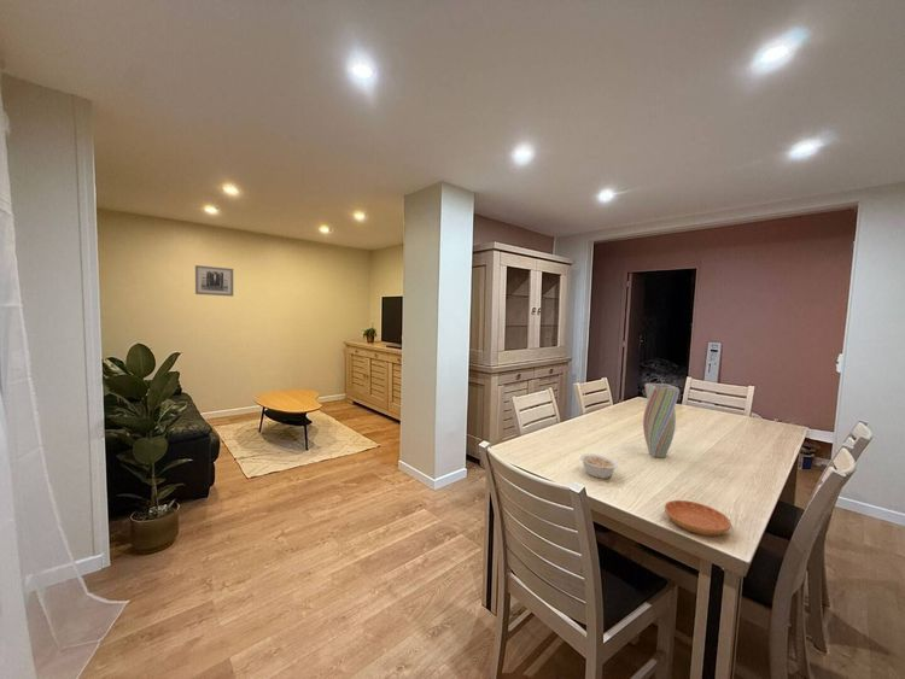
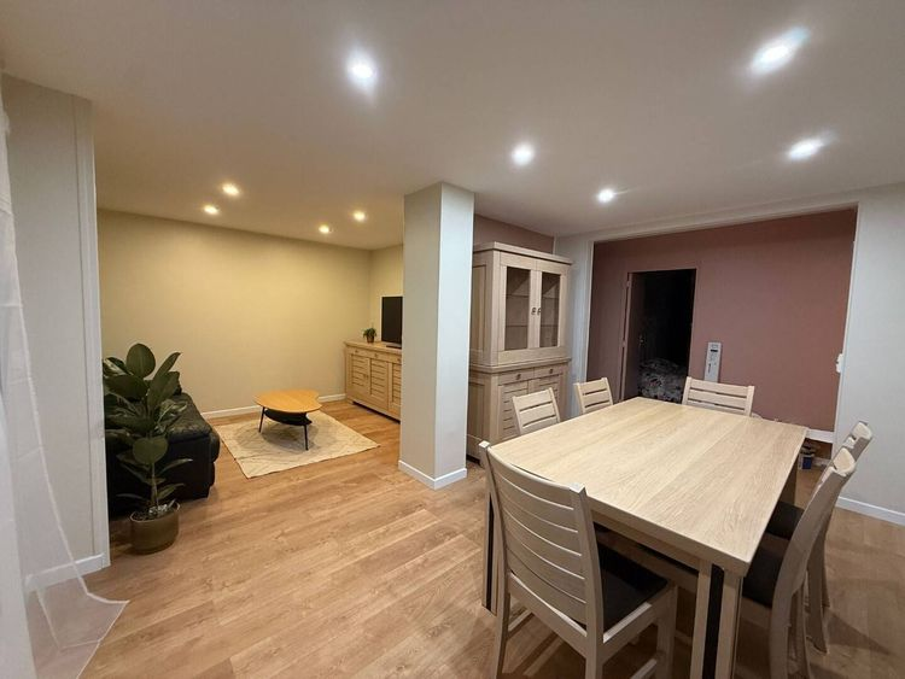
- legume (599, 466)
- saucer (695, 517)
- wall art (215, 281)
- vase (659, 420)
